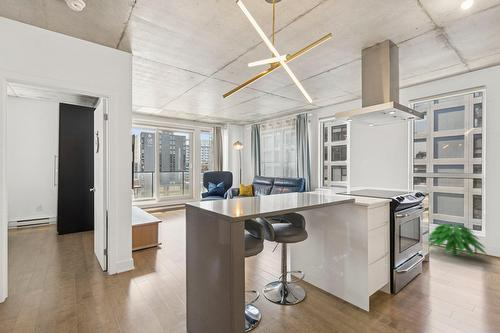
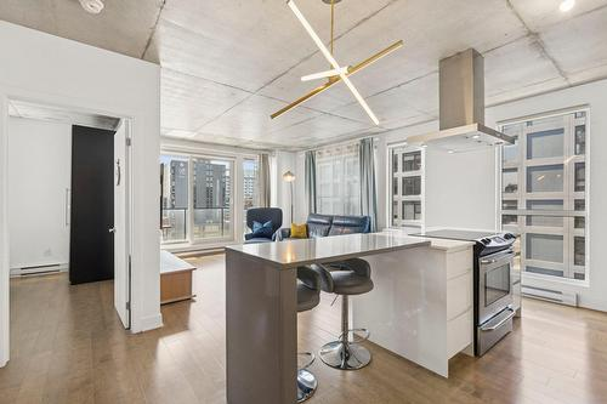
- indoor plant (454, 237)
